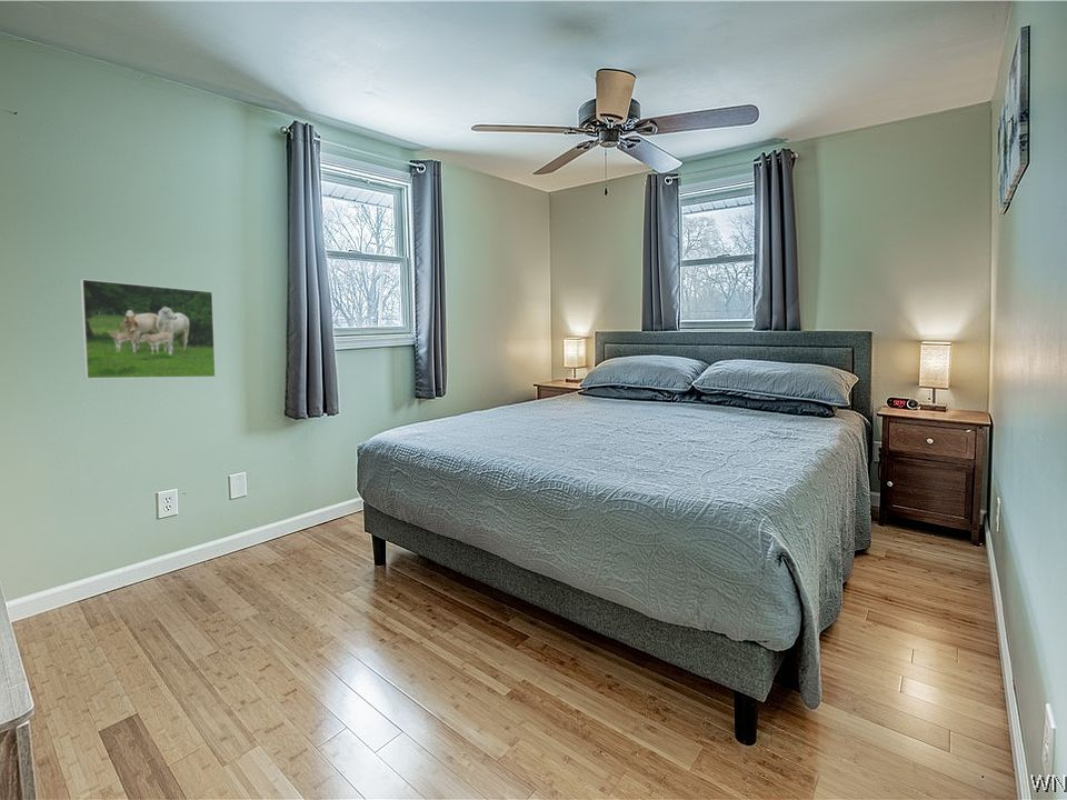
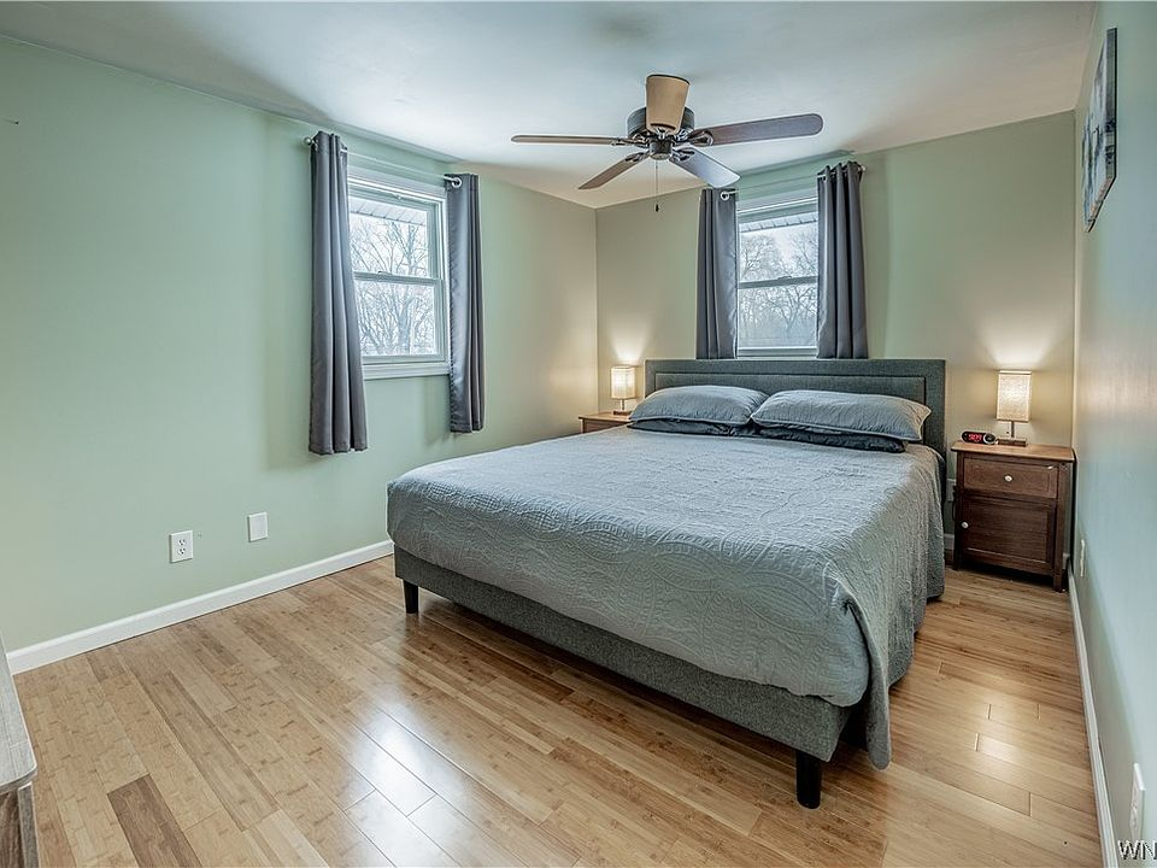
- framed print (152, 331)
